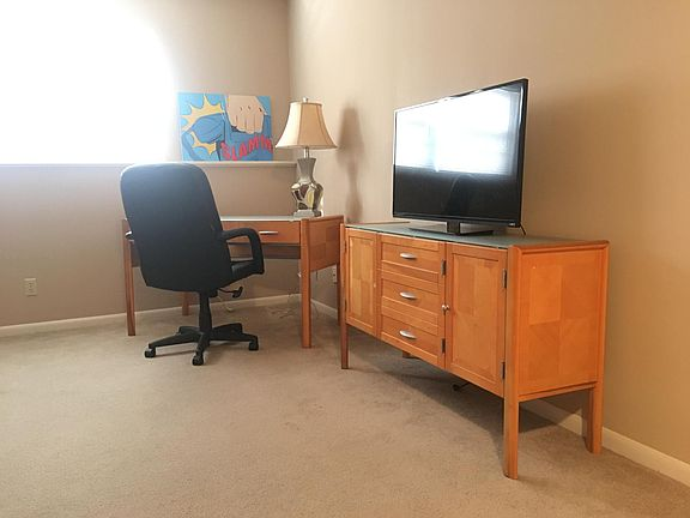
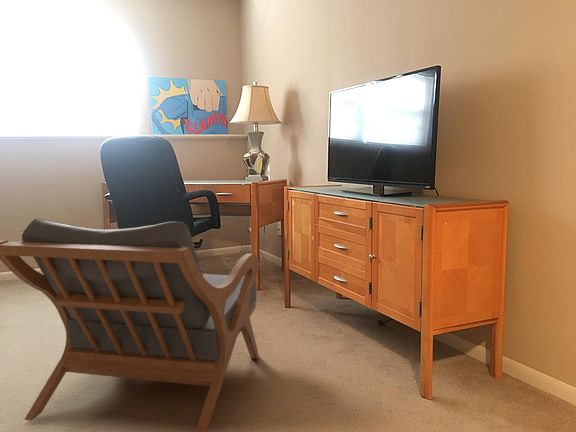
+ armchair (152, 300)
